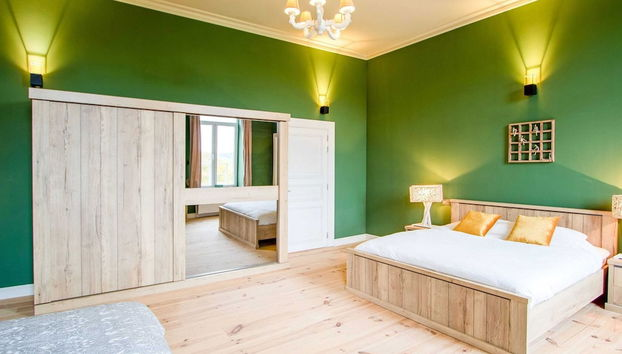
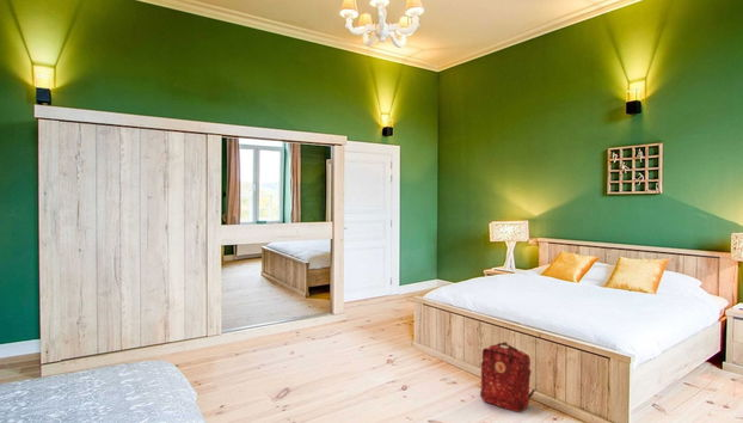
+ backpack (504, 370)
